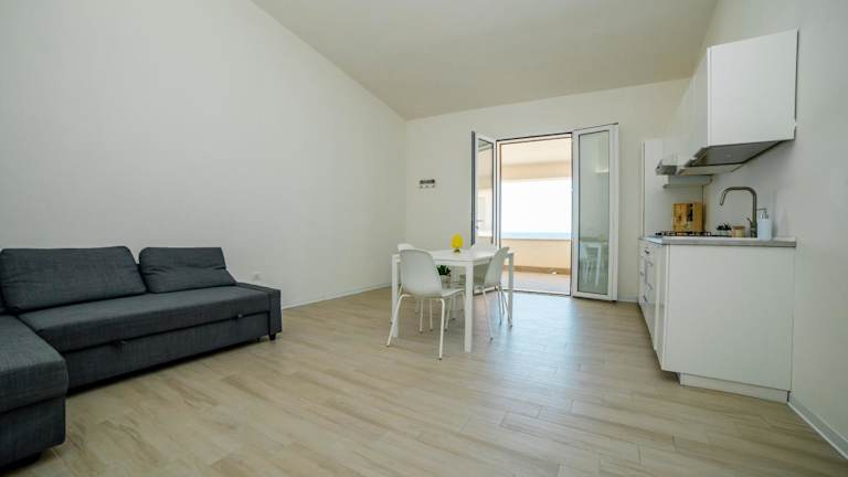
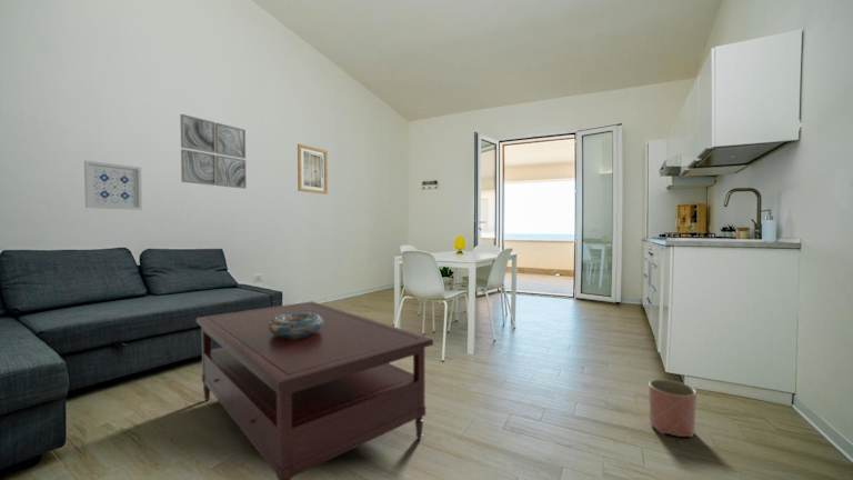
+ planter (671, 408)
+ decorative bowl (295, 323)
+ wall art (214, 154)
+ wall art (313, 170)
+ wall art (114, 187)
+ coffee table (302, 372)
